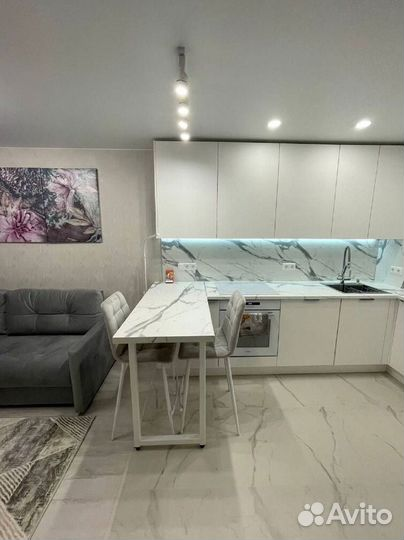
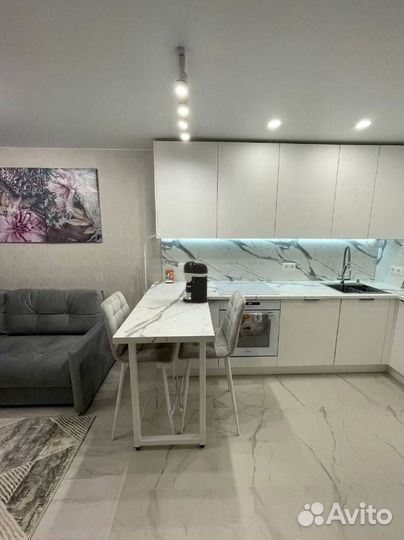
+ coffee maker (195, 281)
